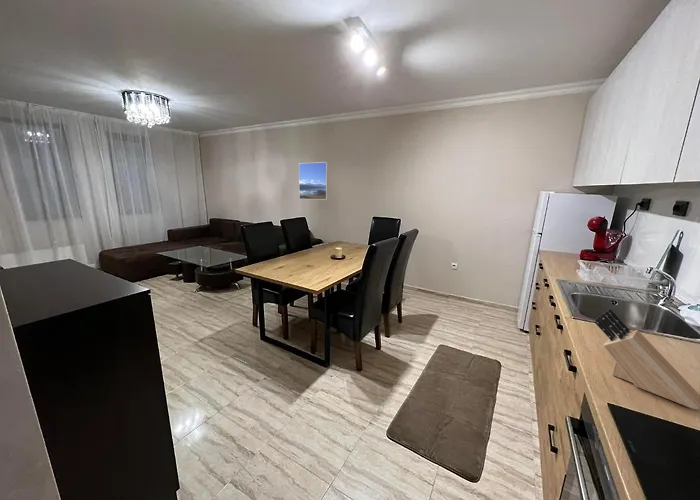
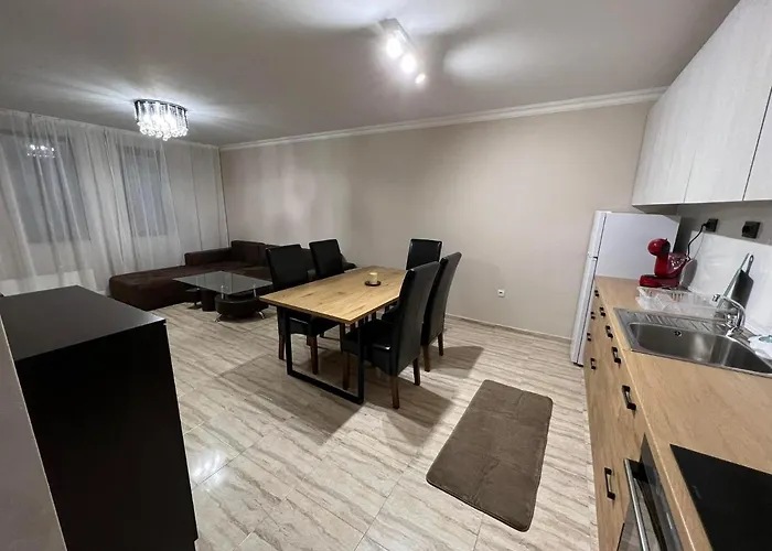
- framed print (312, 181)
- knife block (644, 352)
